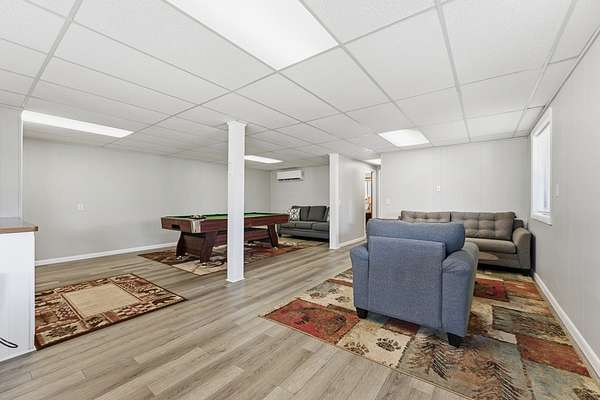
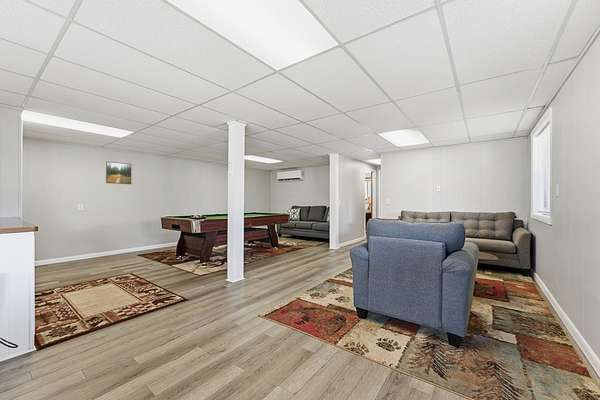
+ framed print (119, 173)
